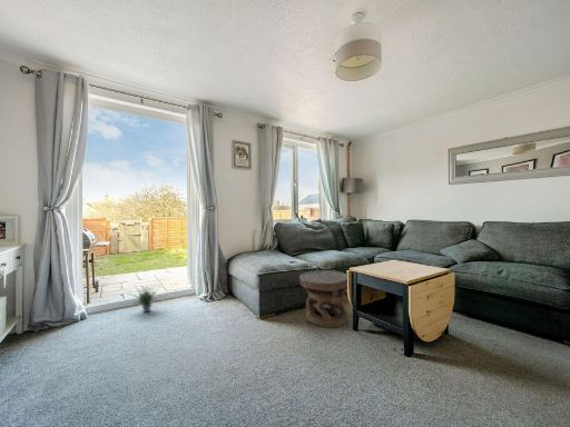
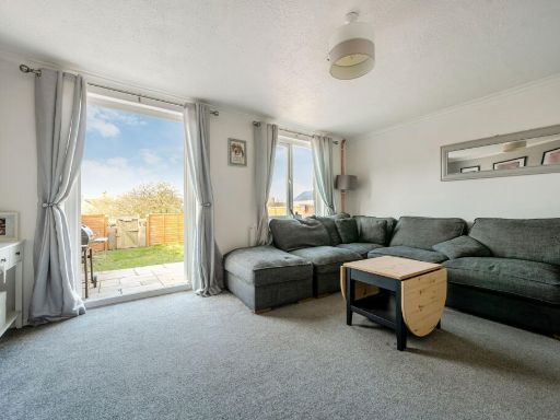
- potted plant (146, 296)
- carved stool (325, 296)
